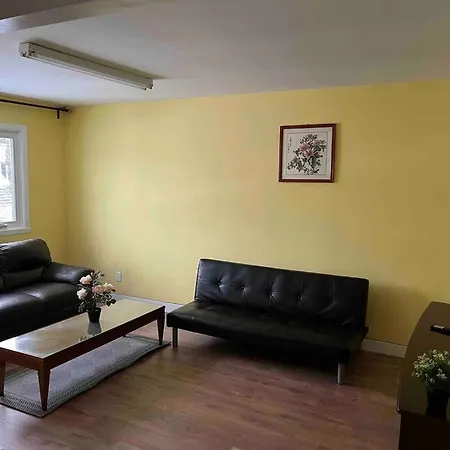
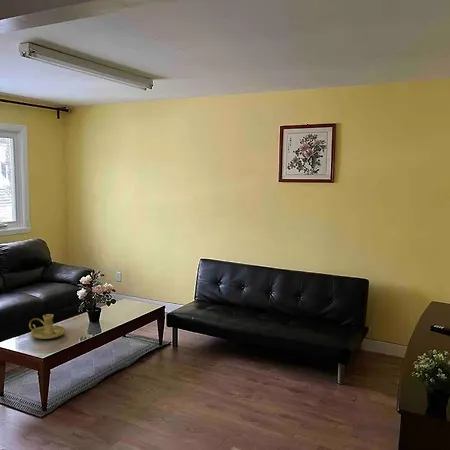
+ candle holder (45, 325)
